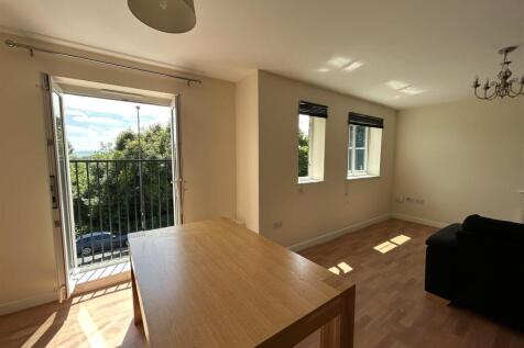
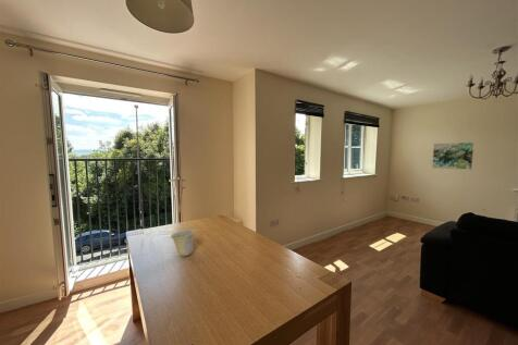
+ wall art (452, 156)
+ cup (183, 243)
